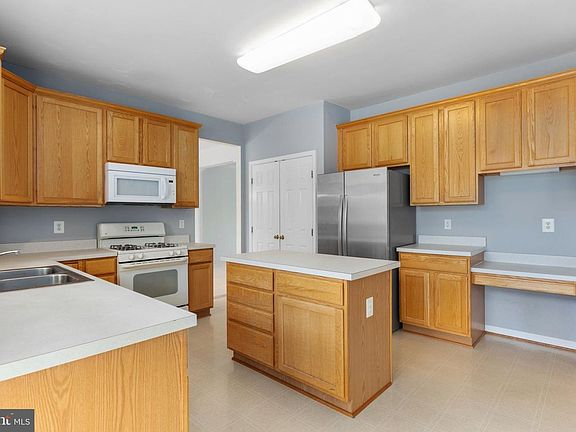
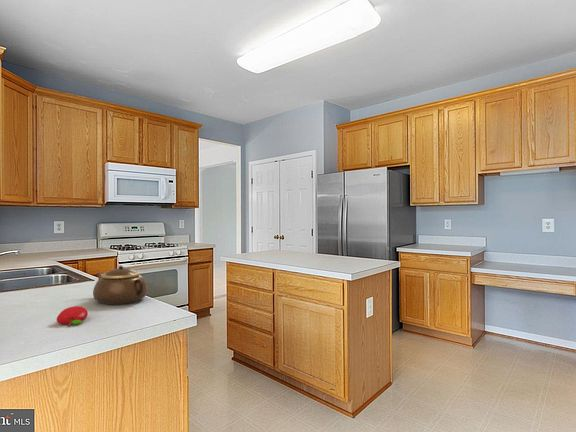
+ fruit (72, 315)
+ teapot (119, 283)
